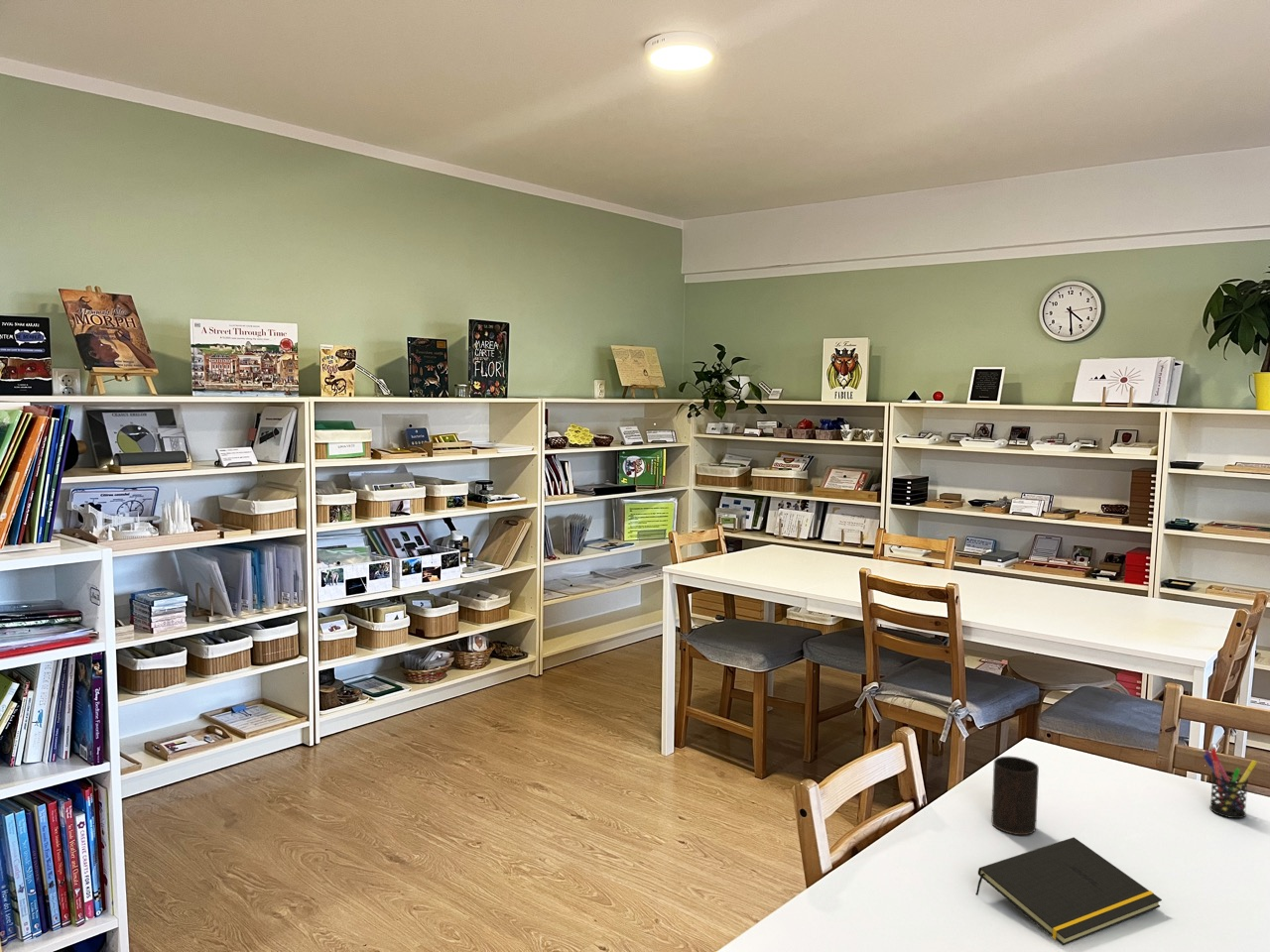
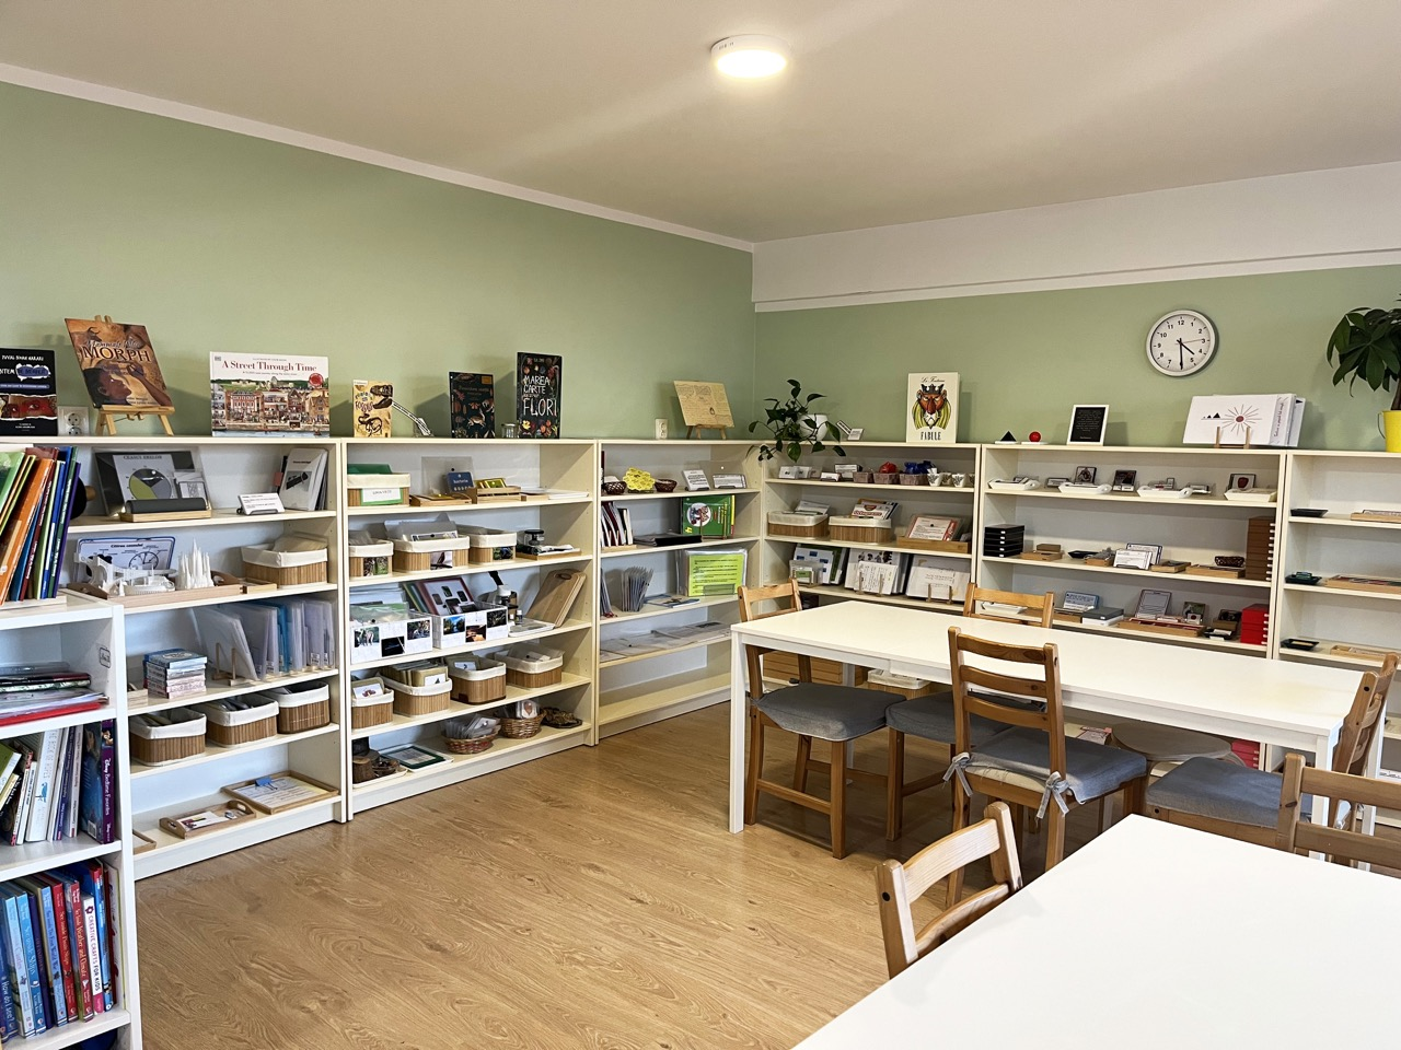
- cup (1014, 794)
- pen holder (1228, 782)
- notepad (1069, 887)
